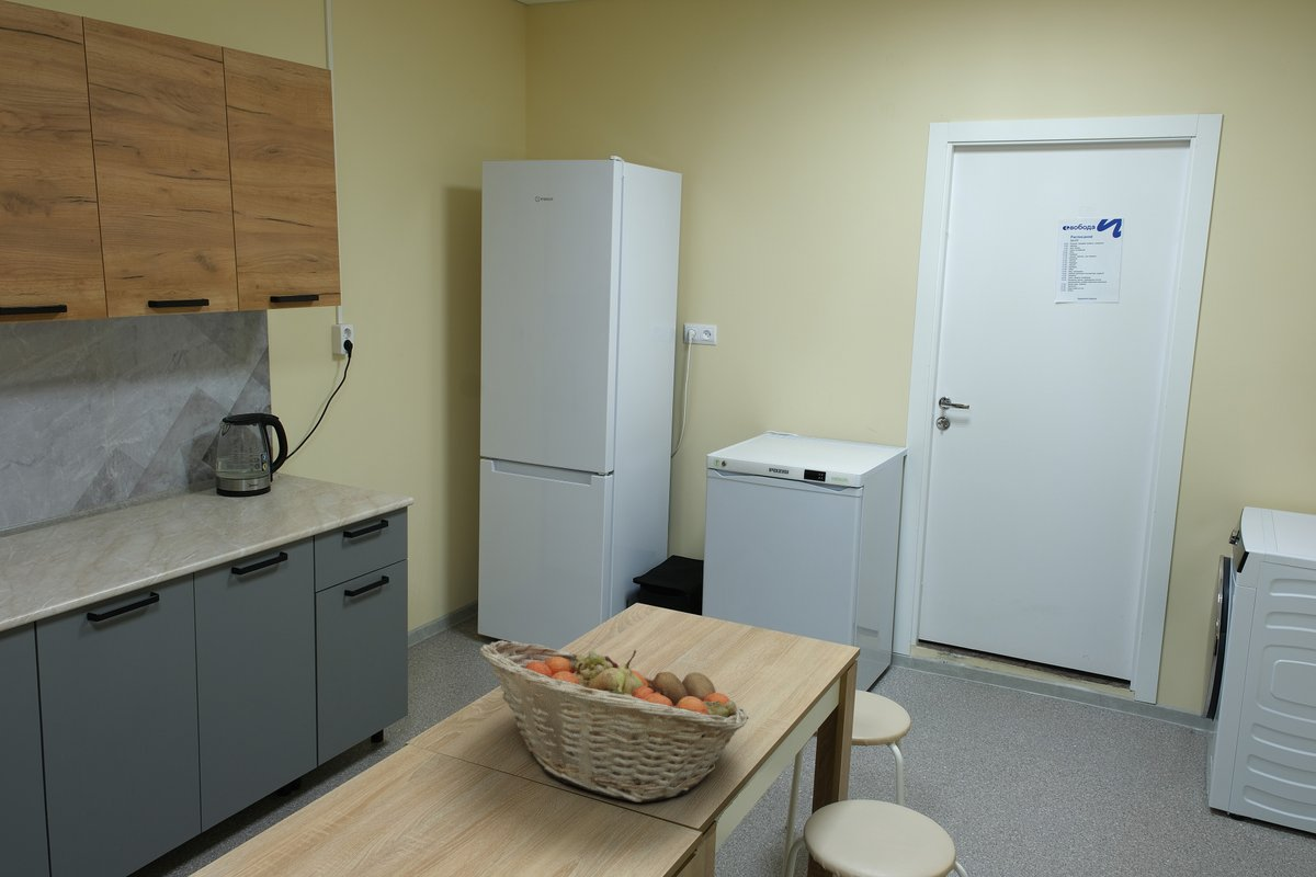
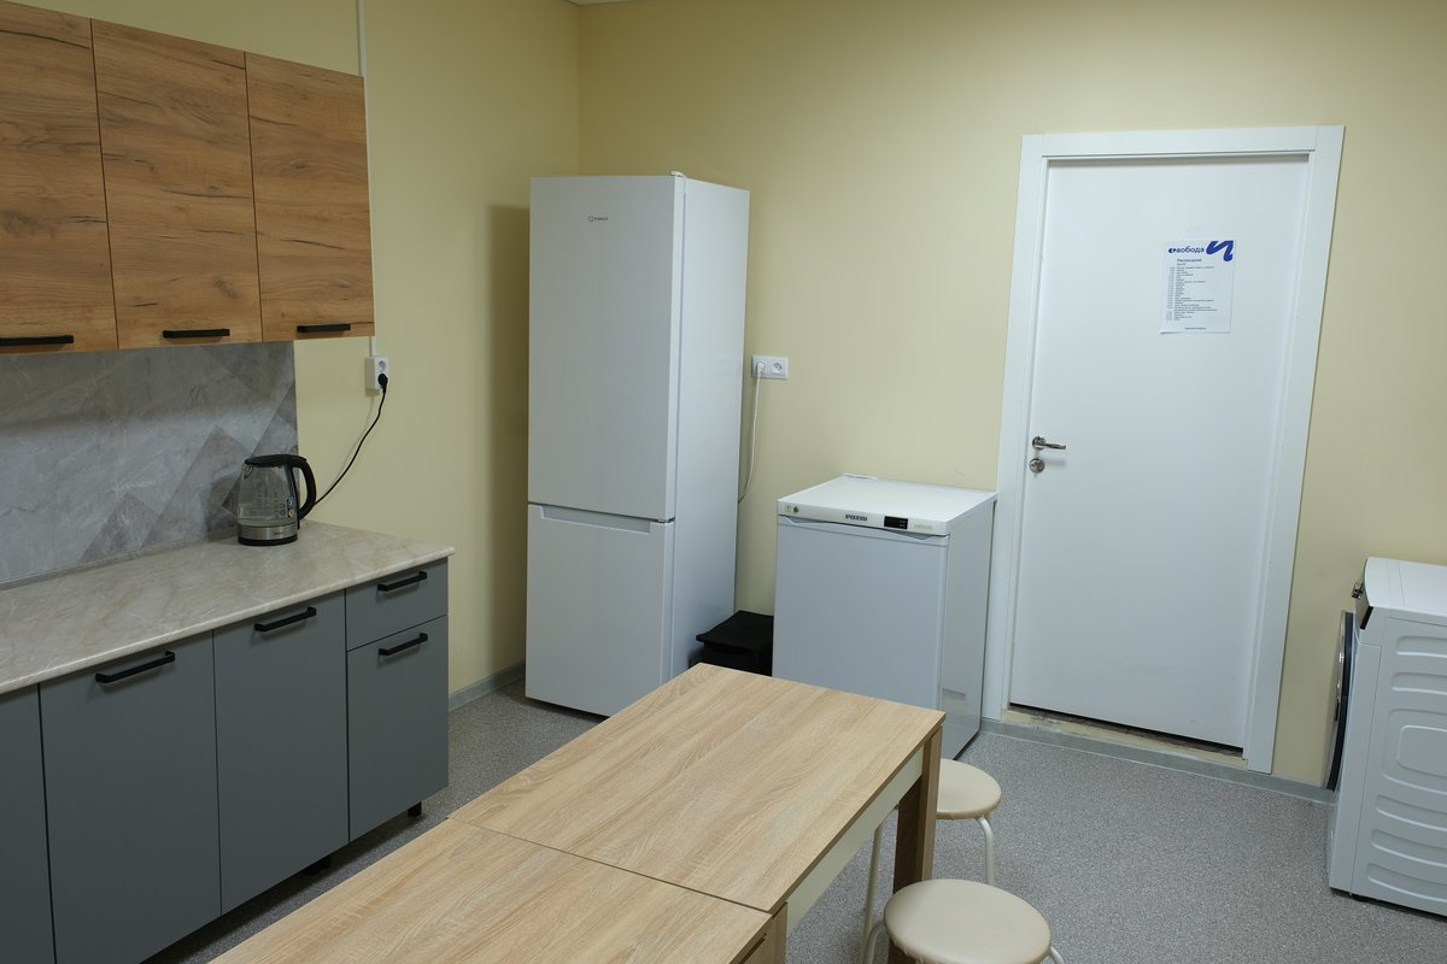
- fruit basket (611, 703)
